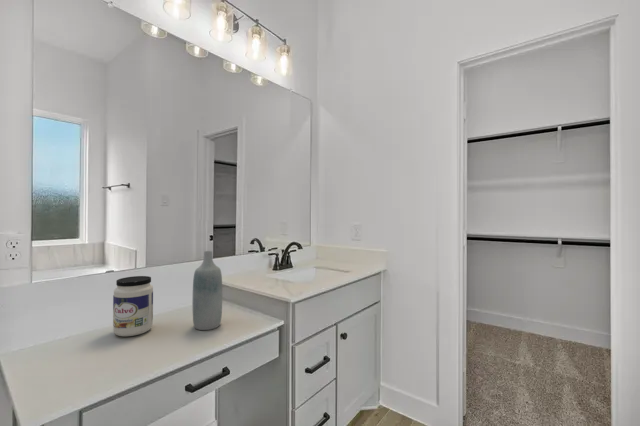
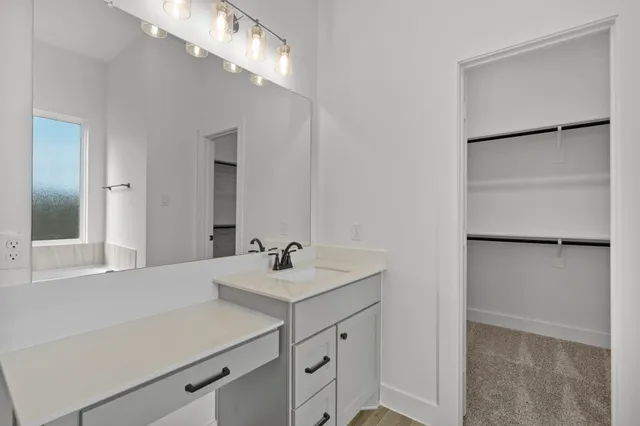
- jar (133, 305)
- bottle (207, 288)
